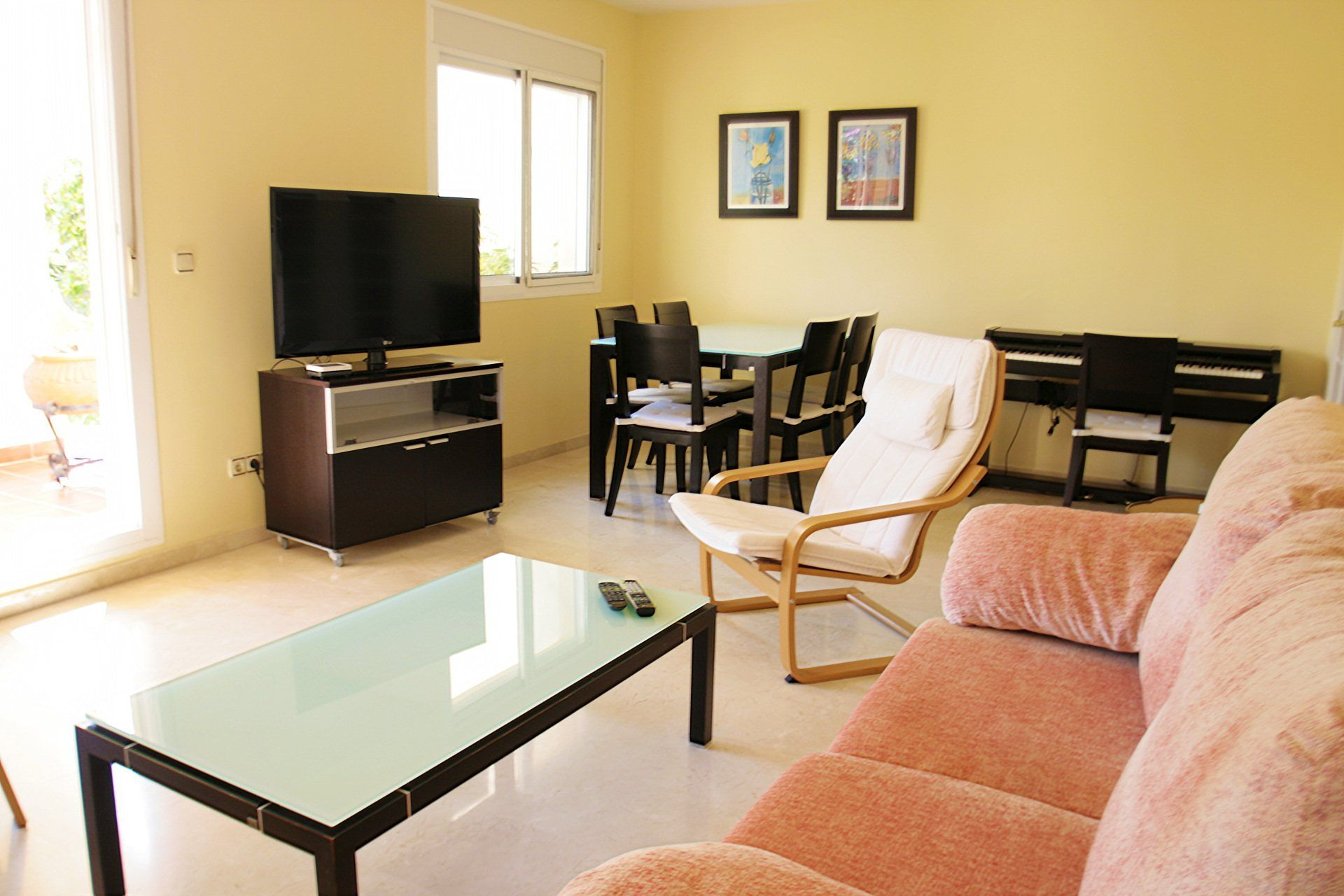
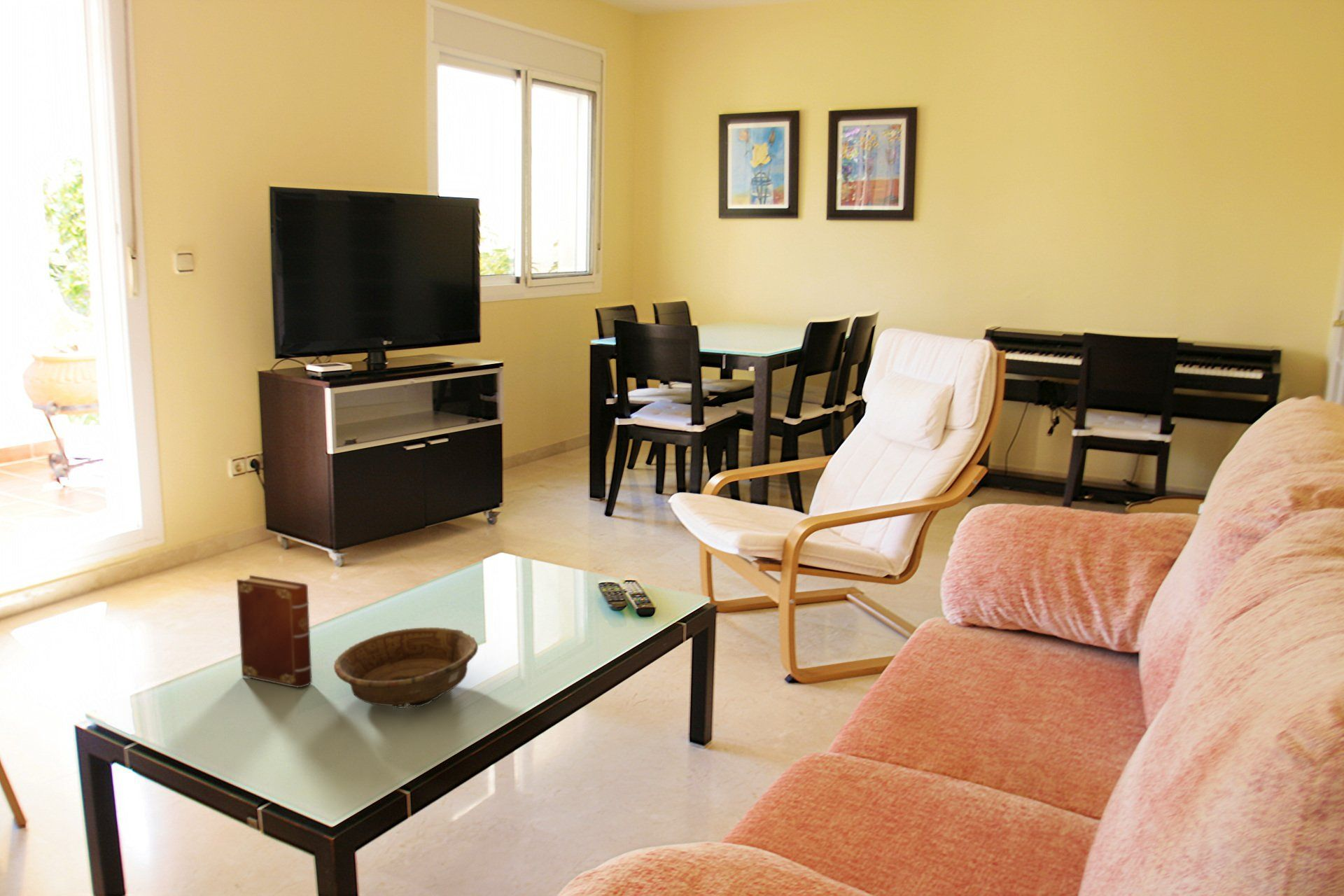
+ decorative bowl (407, 670)
+ book (276, 631)
